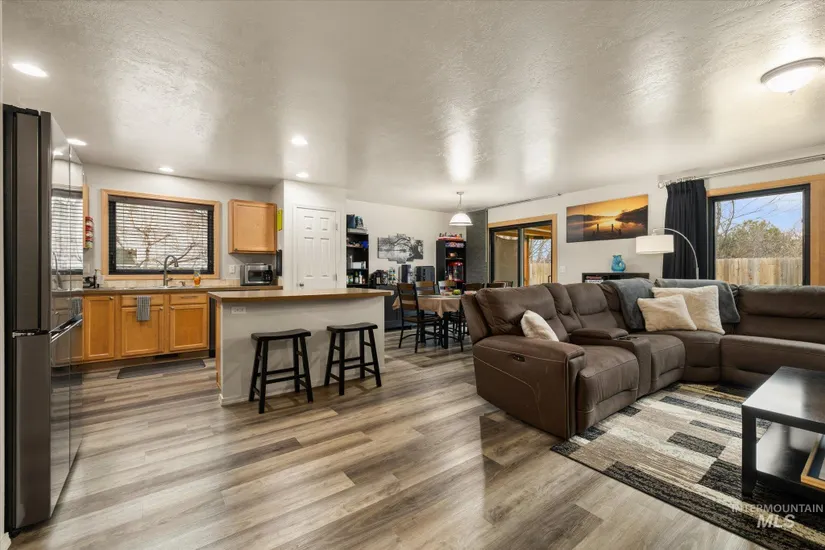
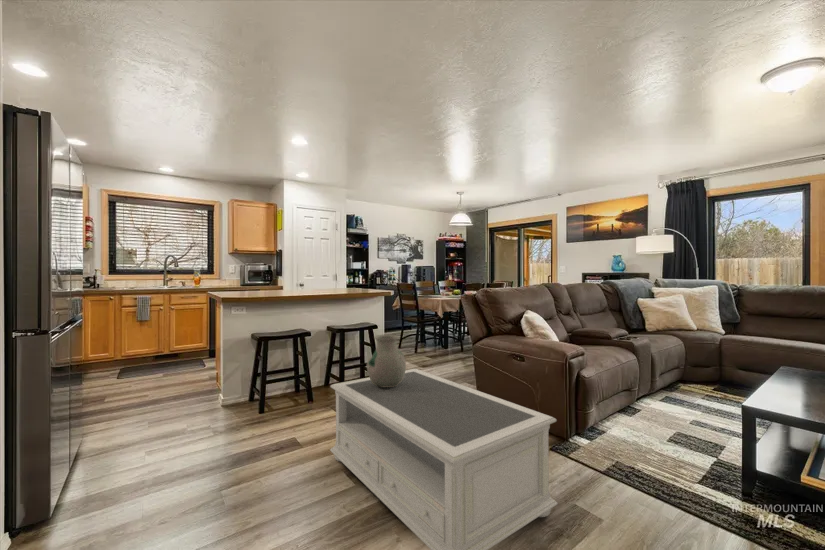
+ coffee table (428, 440)
+ vase (386, 360)
